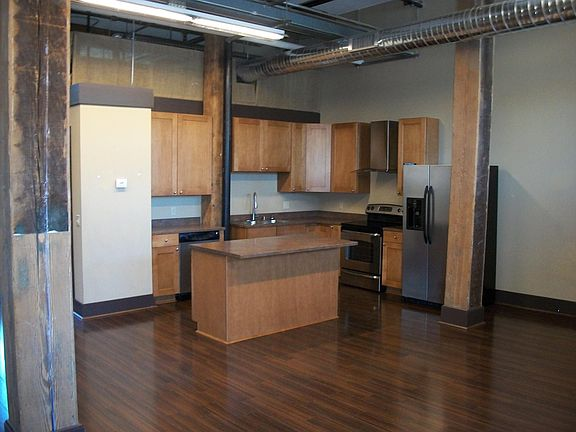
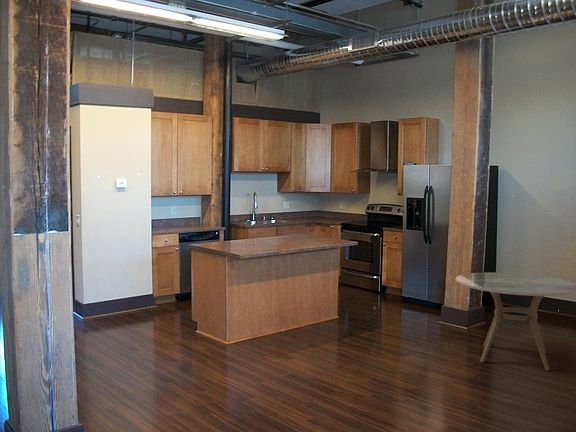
+ dining table (514, 319)
